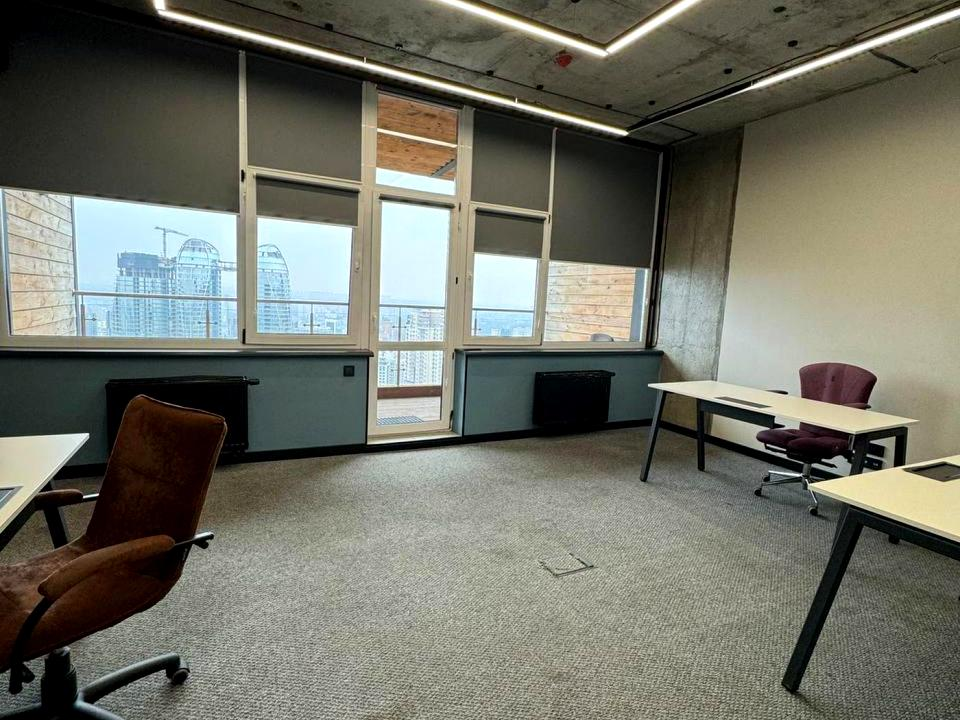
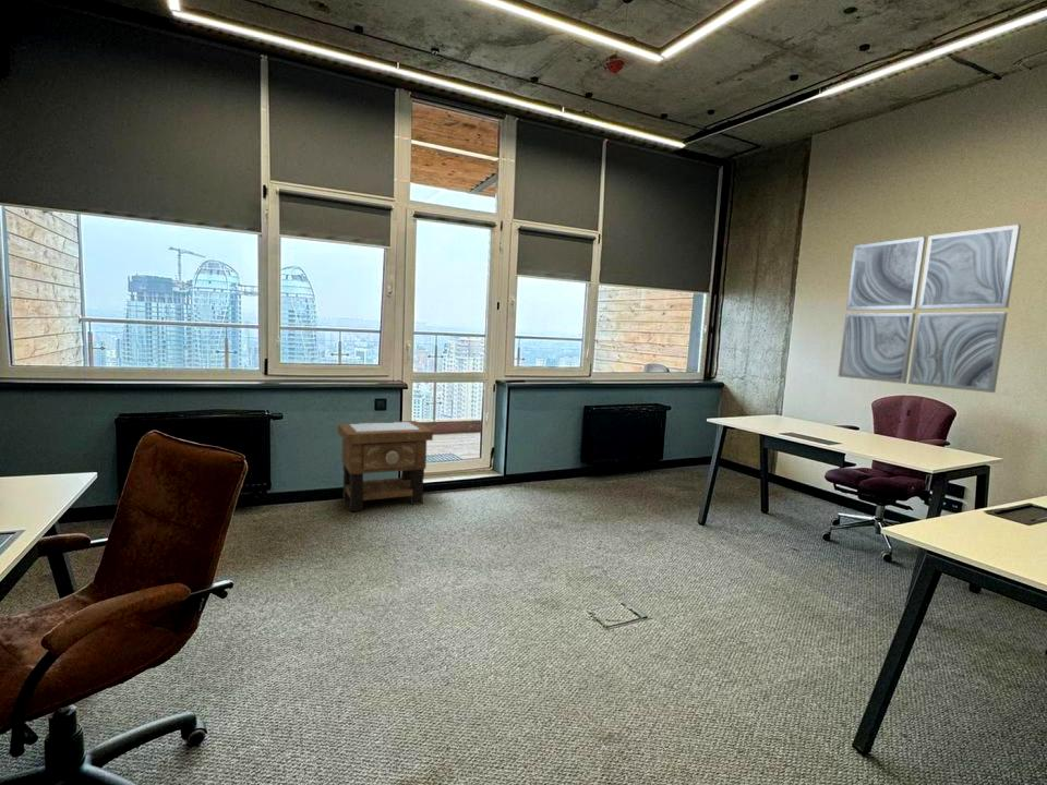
+ side table (384, 463)
+ wall art (915, 309)
